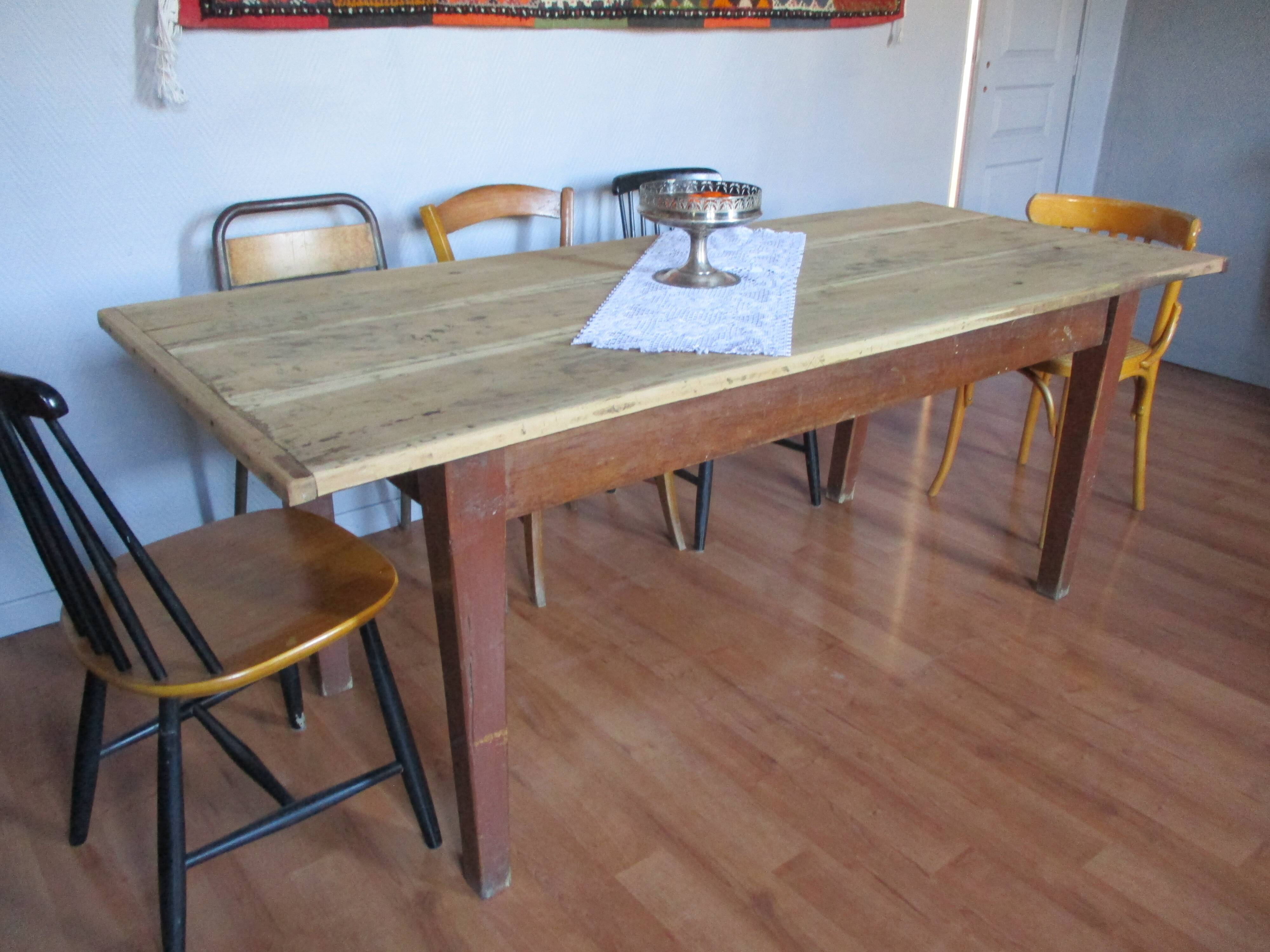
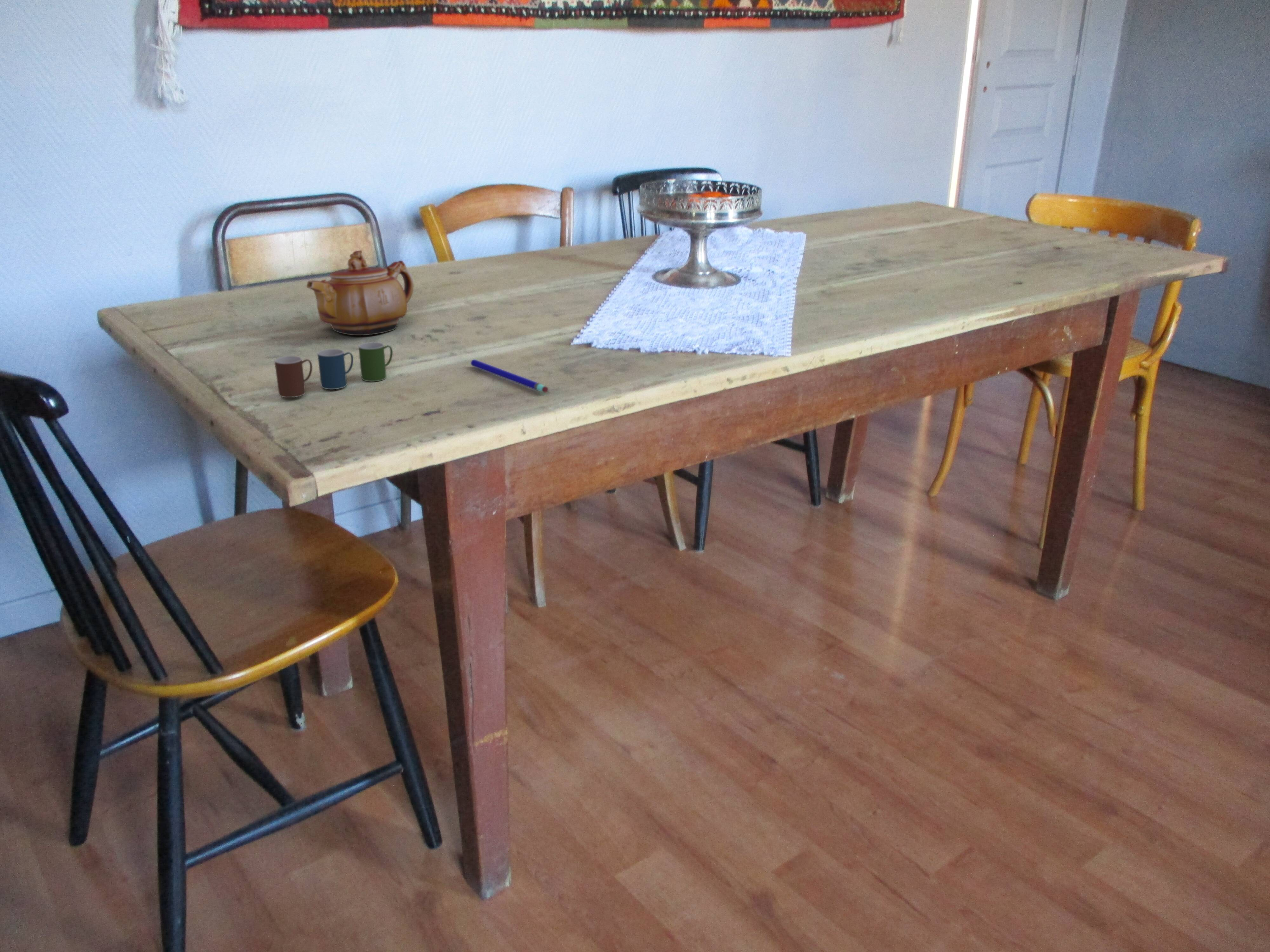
+ teapot (364, 290)
+ cup (336, 357)
+ pen (508, 376)
